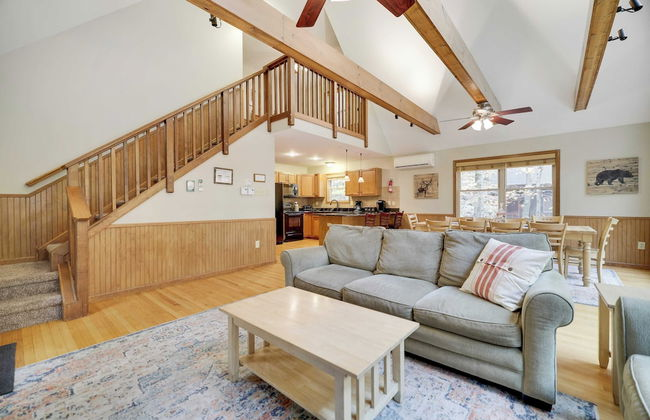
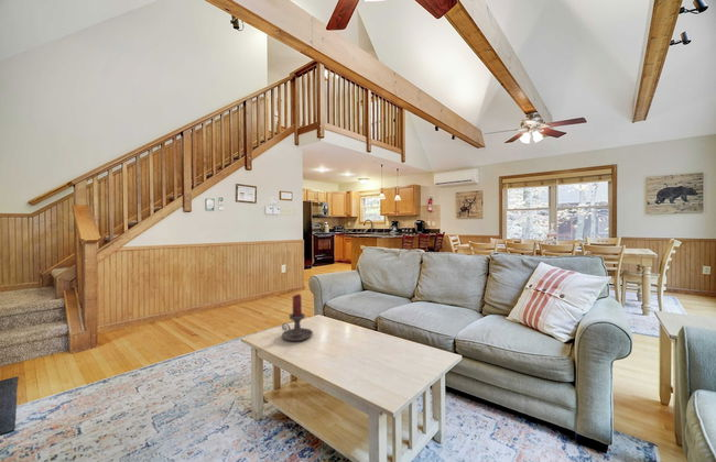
+ candle holder (294, 315)
